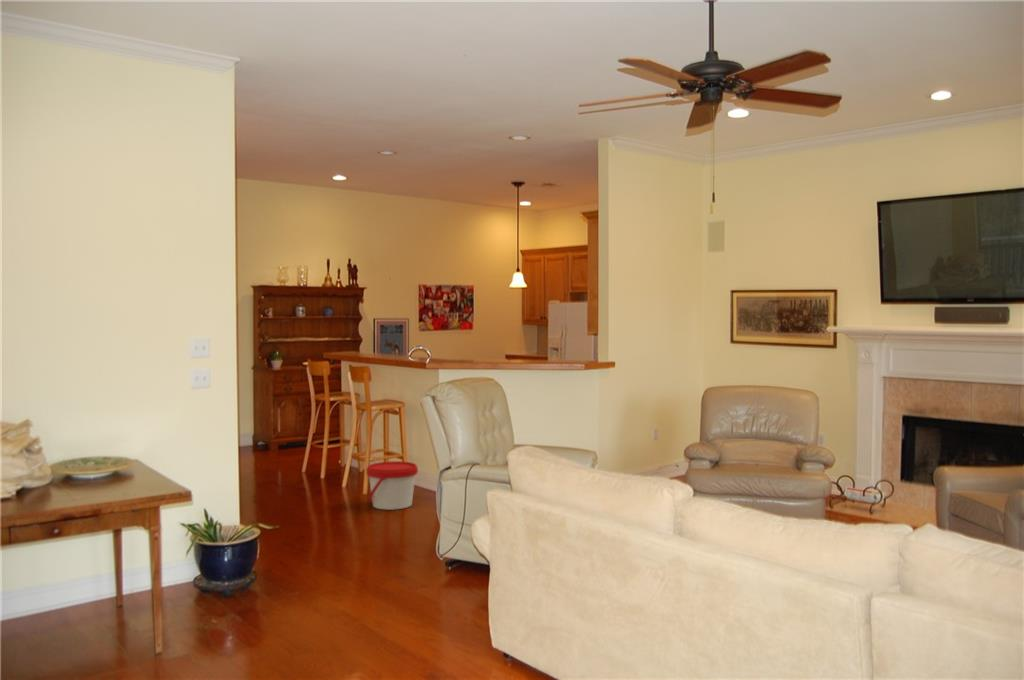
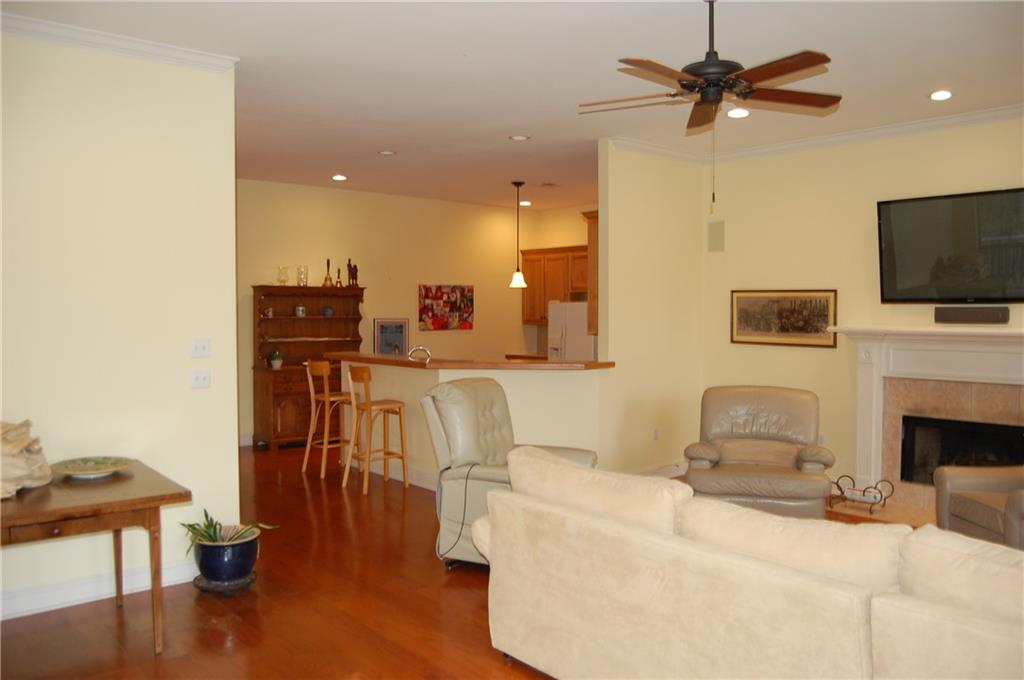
- bucket (392, 485)
